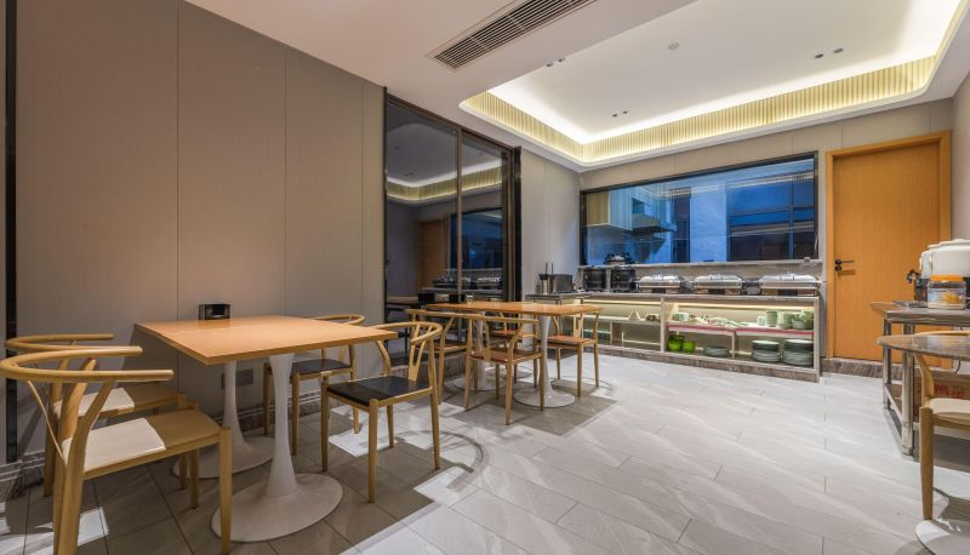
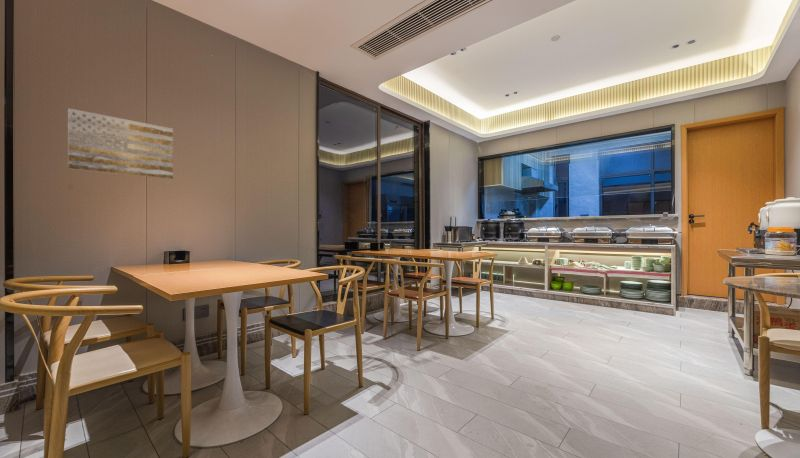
+ wall art (125, 147)
